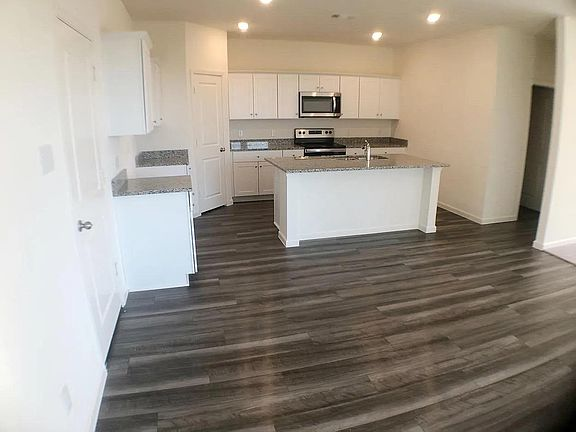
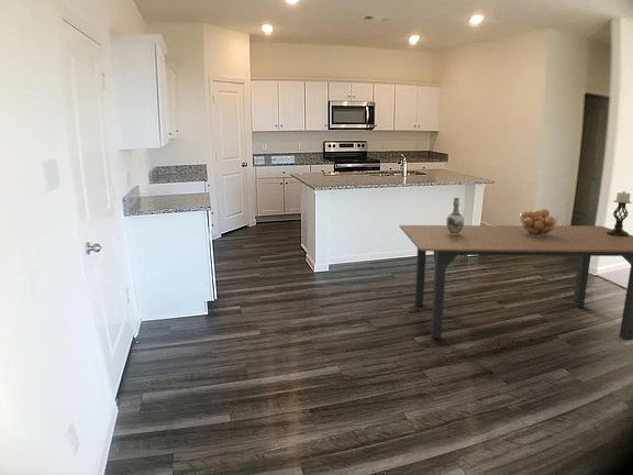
+ vase (455, 216)
+ candle holder (620, 213)
+ dining table (517, 254)
+ fruit basket (538, 221)
